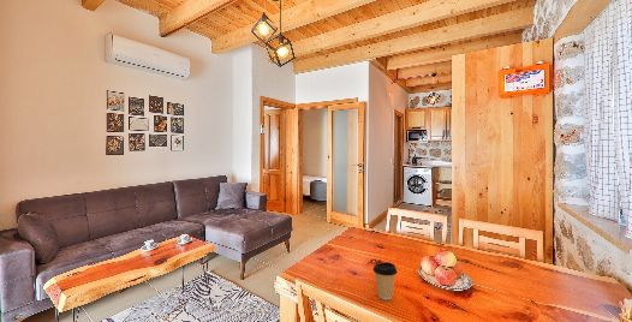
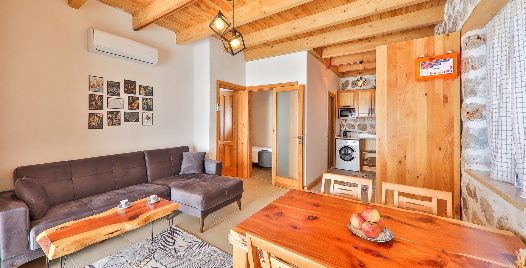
- coffee cup (384, 280)
